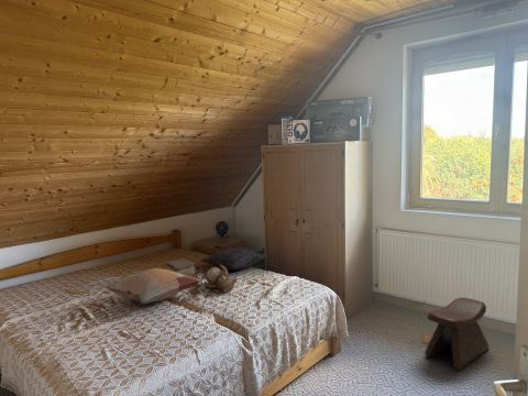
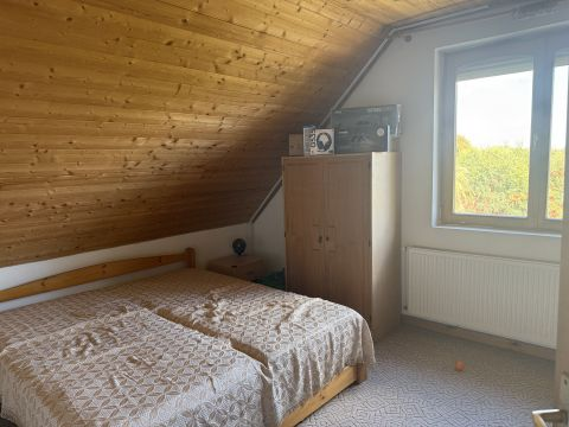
- decorative pillow (153, 284)
- teddy bear (219, 277)
- stool (457, 330)
- book (180, 267)
- pillow (234, 257)
